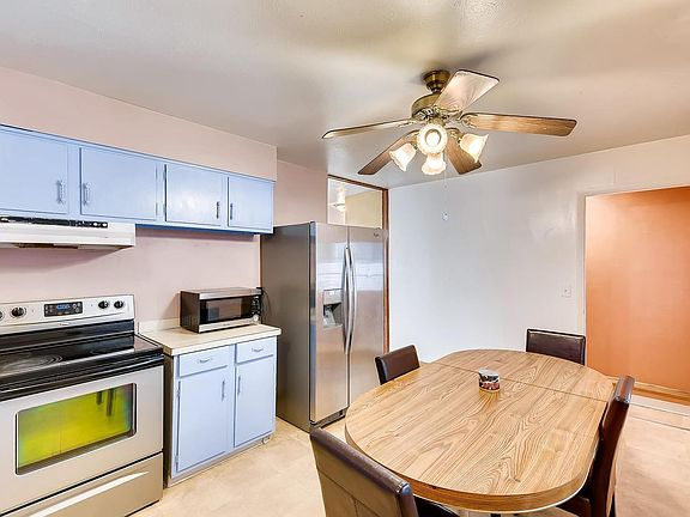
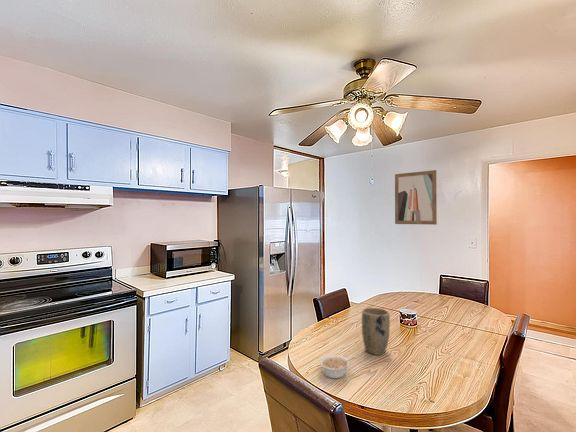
+ plant pot (375, 331)
+ wall art (414, 198)
+ legume (335, 365)
